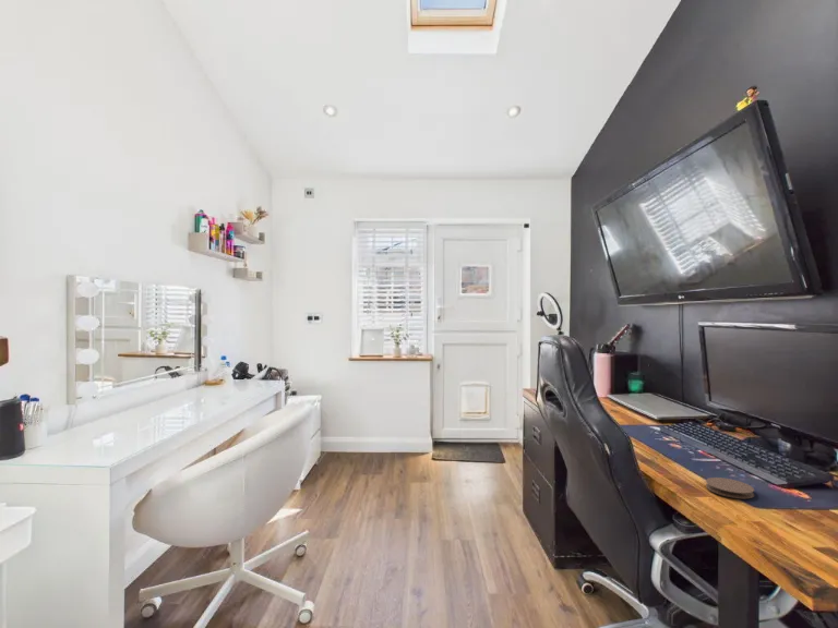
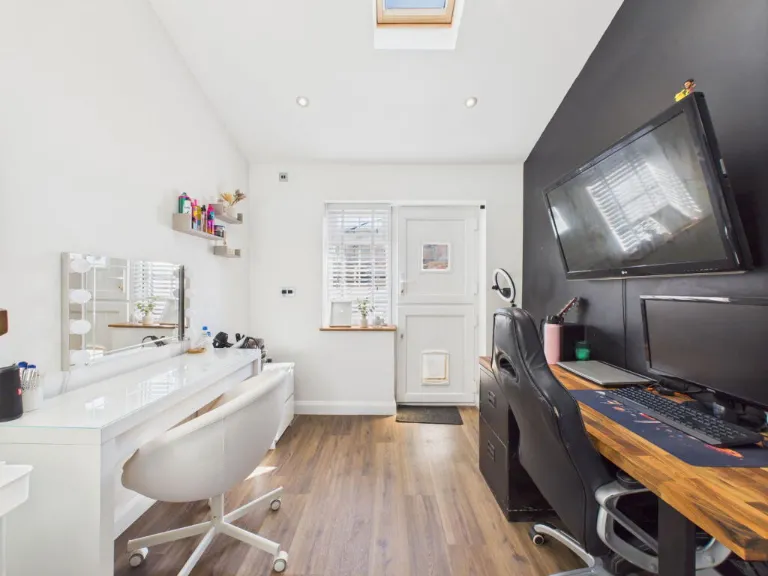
- coaster (729, 487)
